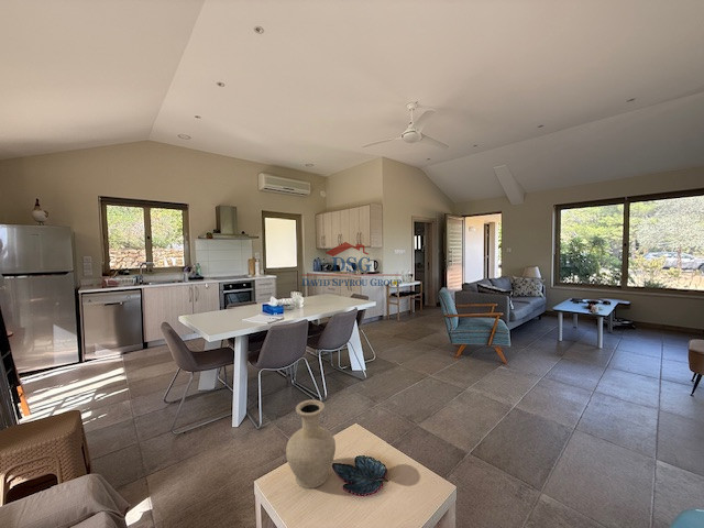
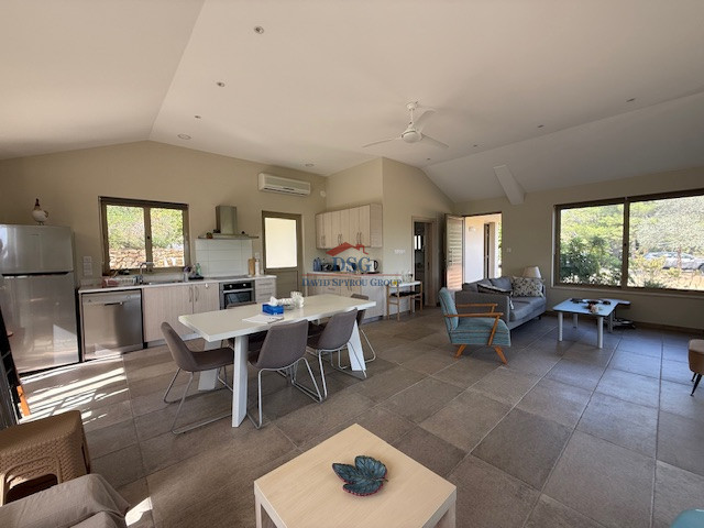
- vase (310, 441)
